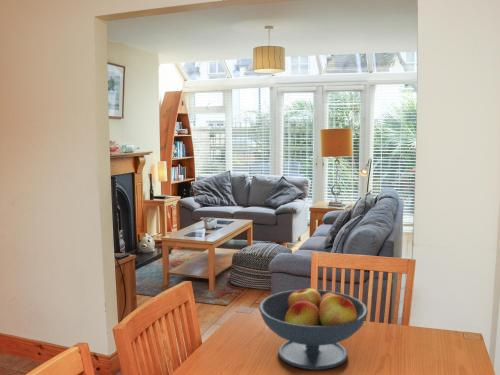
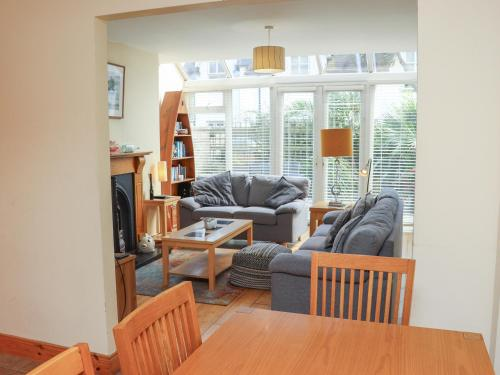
- fruit bowl (312, 321)
